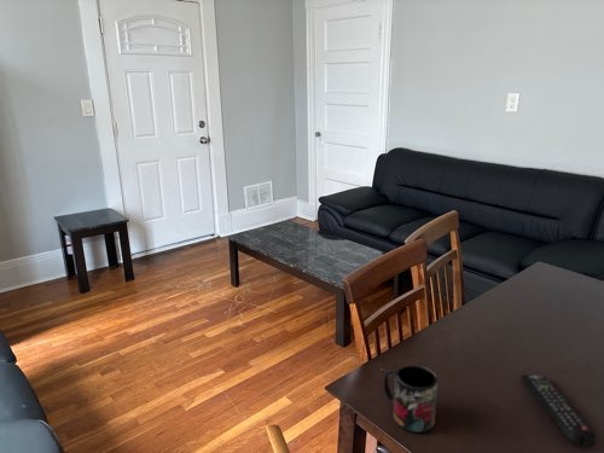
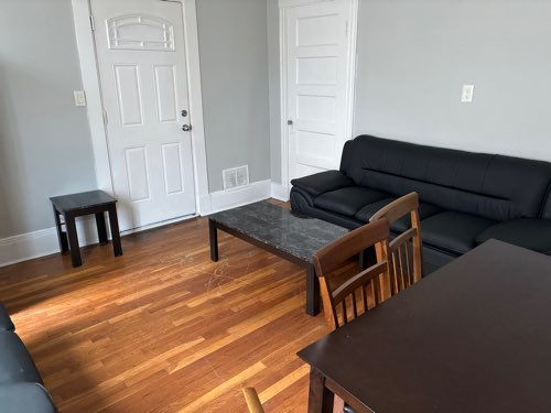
- remote control (554, 405)
- mug (407, 393)
